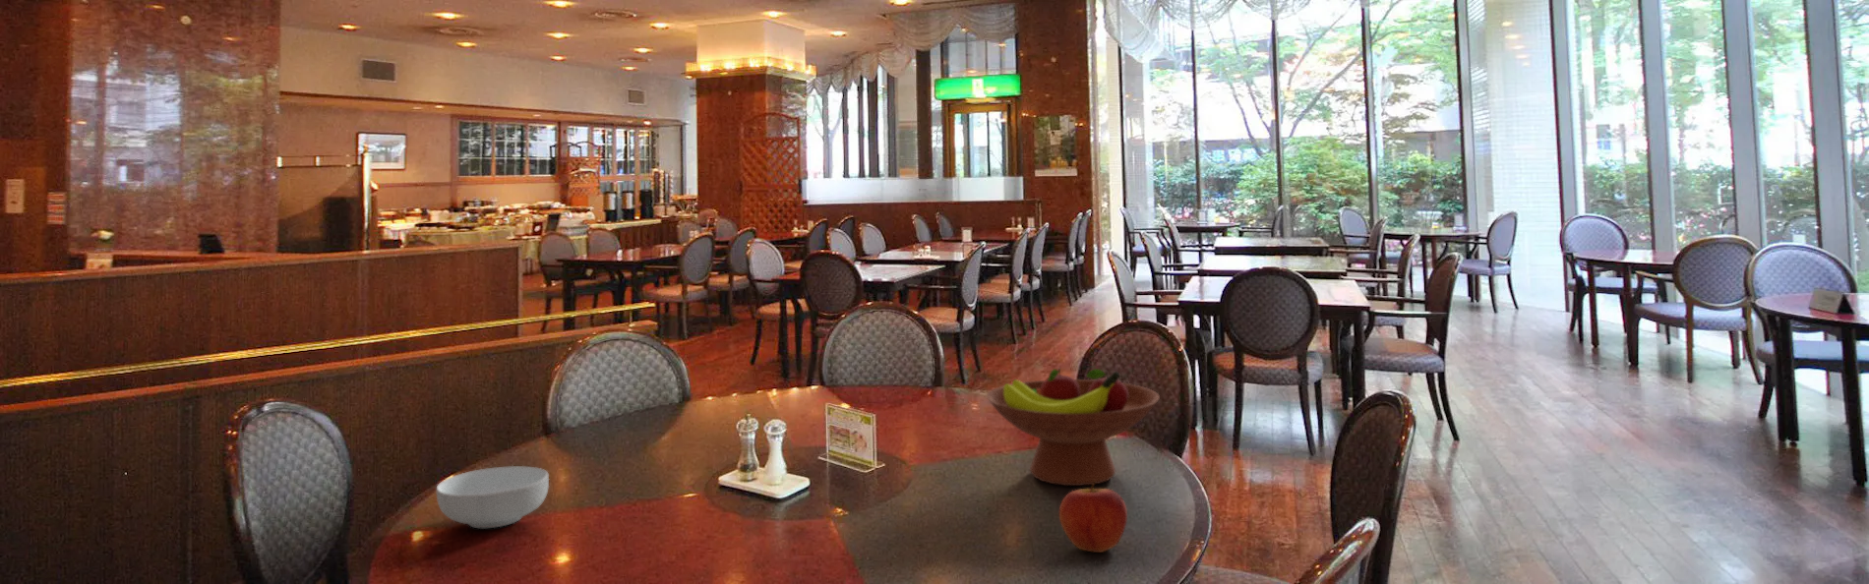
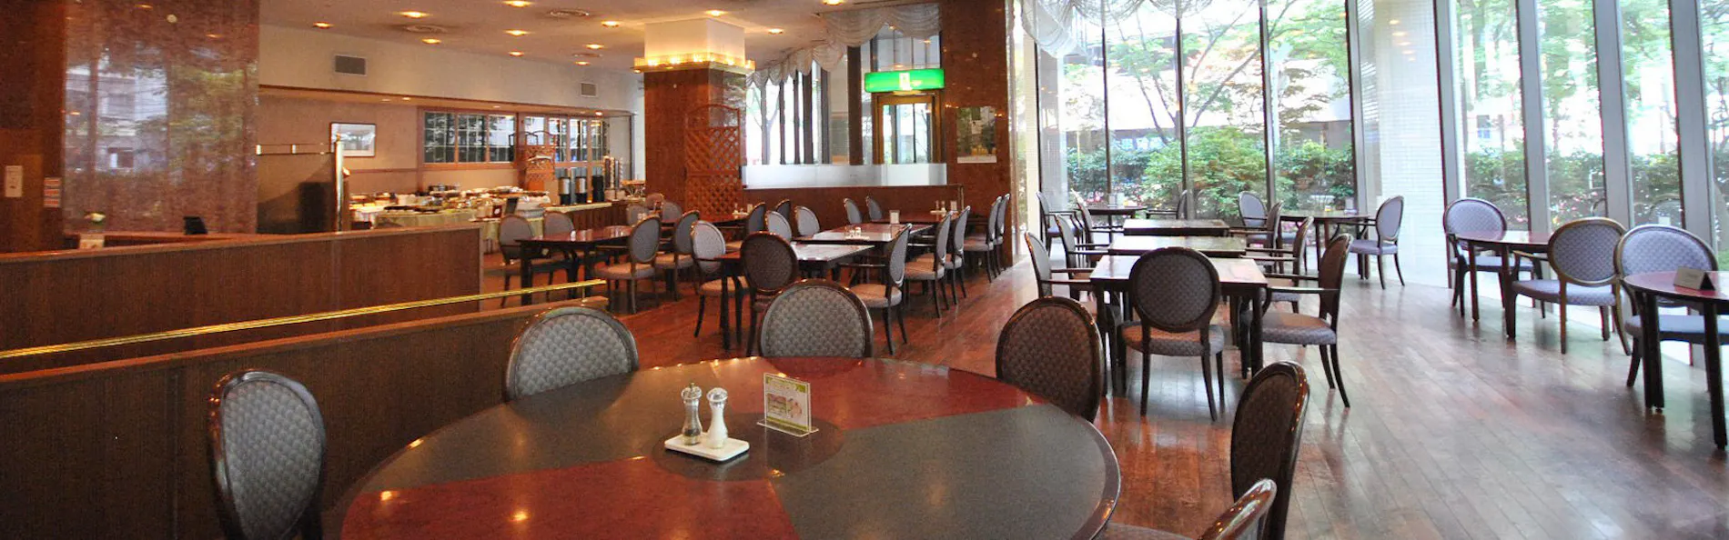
- cereal bowl (495, 499)
- fruit bowl (1072, 418)
- apple (1093, 515)
